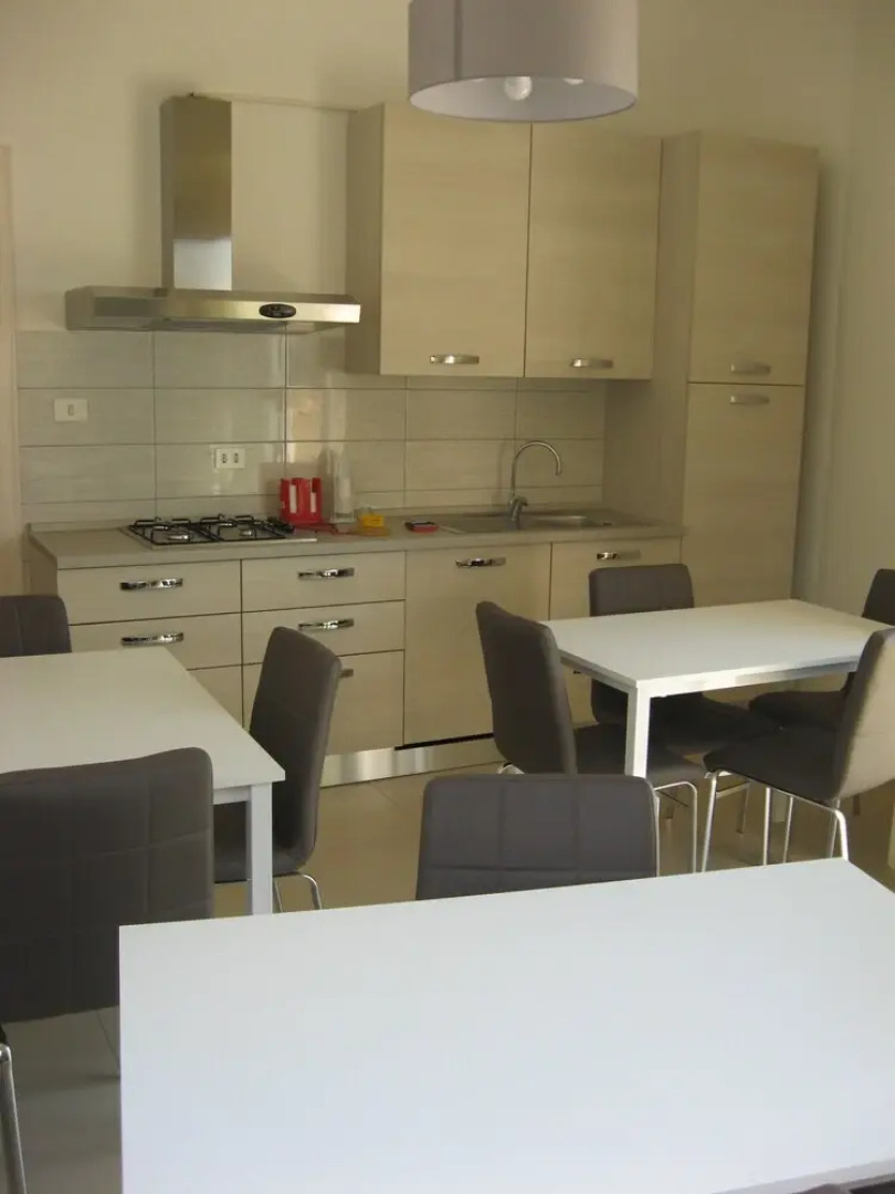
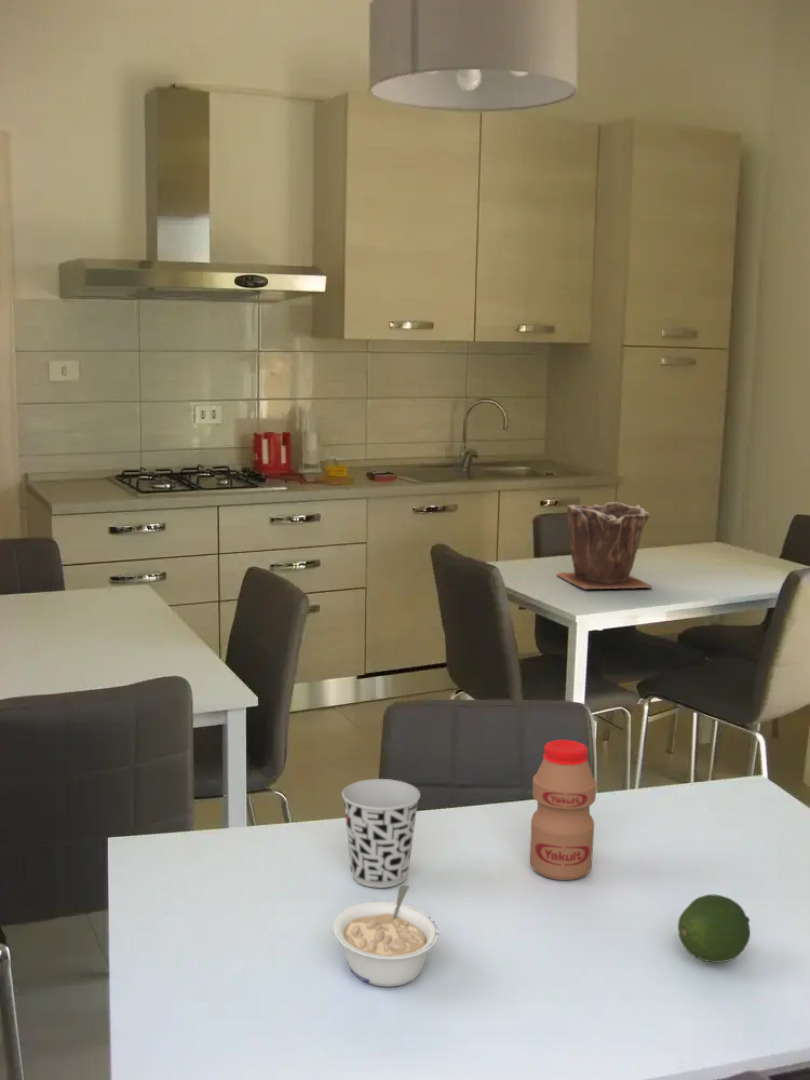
+ bottle (563, 807)
+ plant pot (605, 543)
+ cup (380, 834)
+ fruit (713, 929)
+ legume (384, 941)
